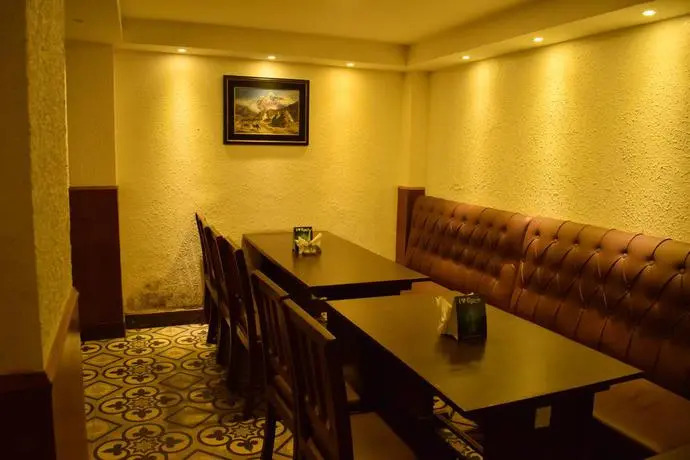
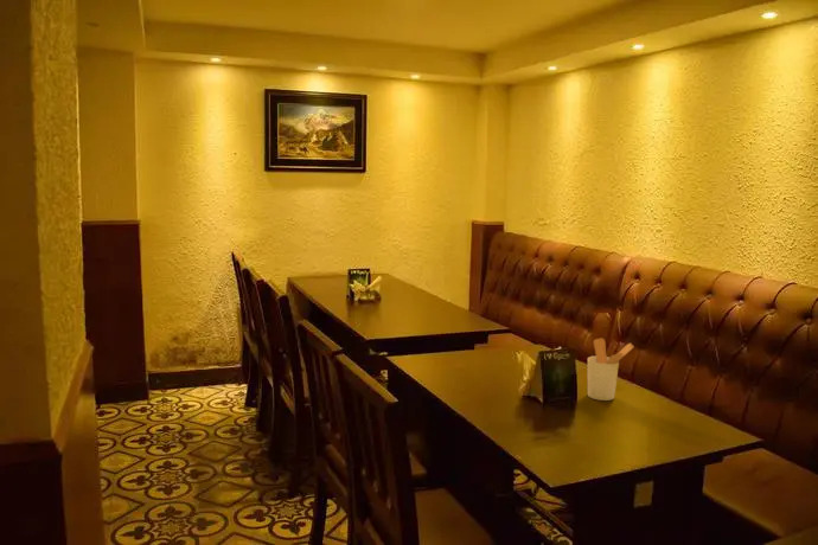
+ utensil holder (609, 368)
